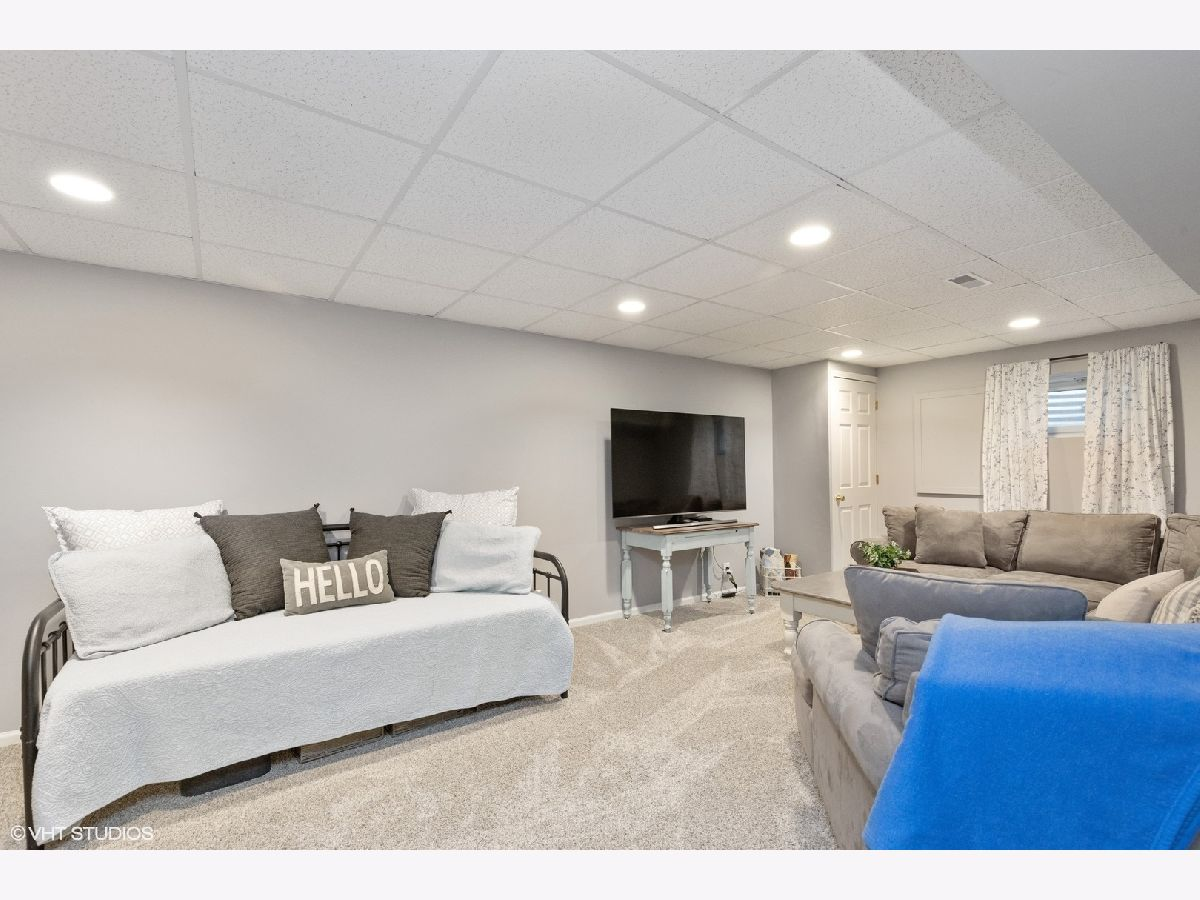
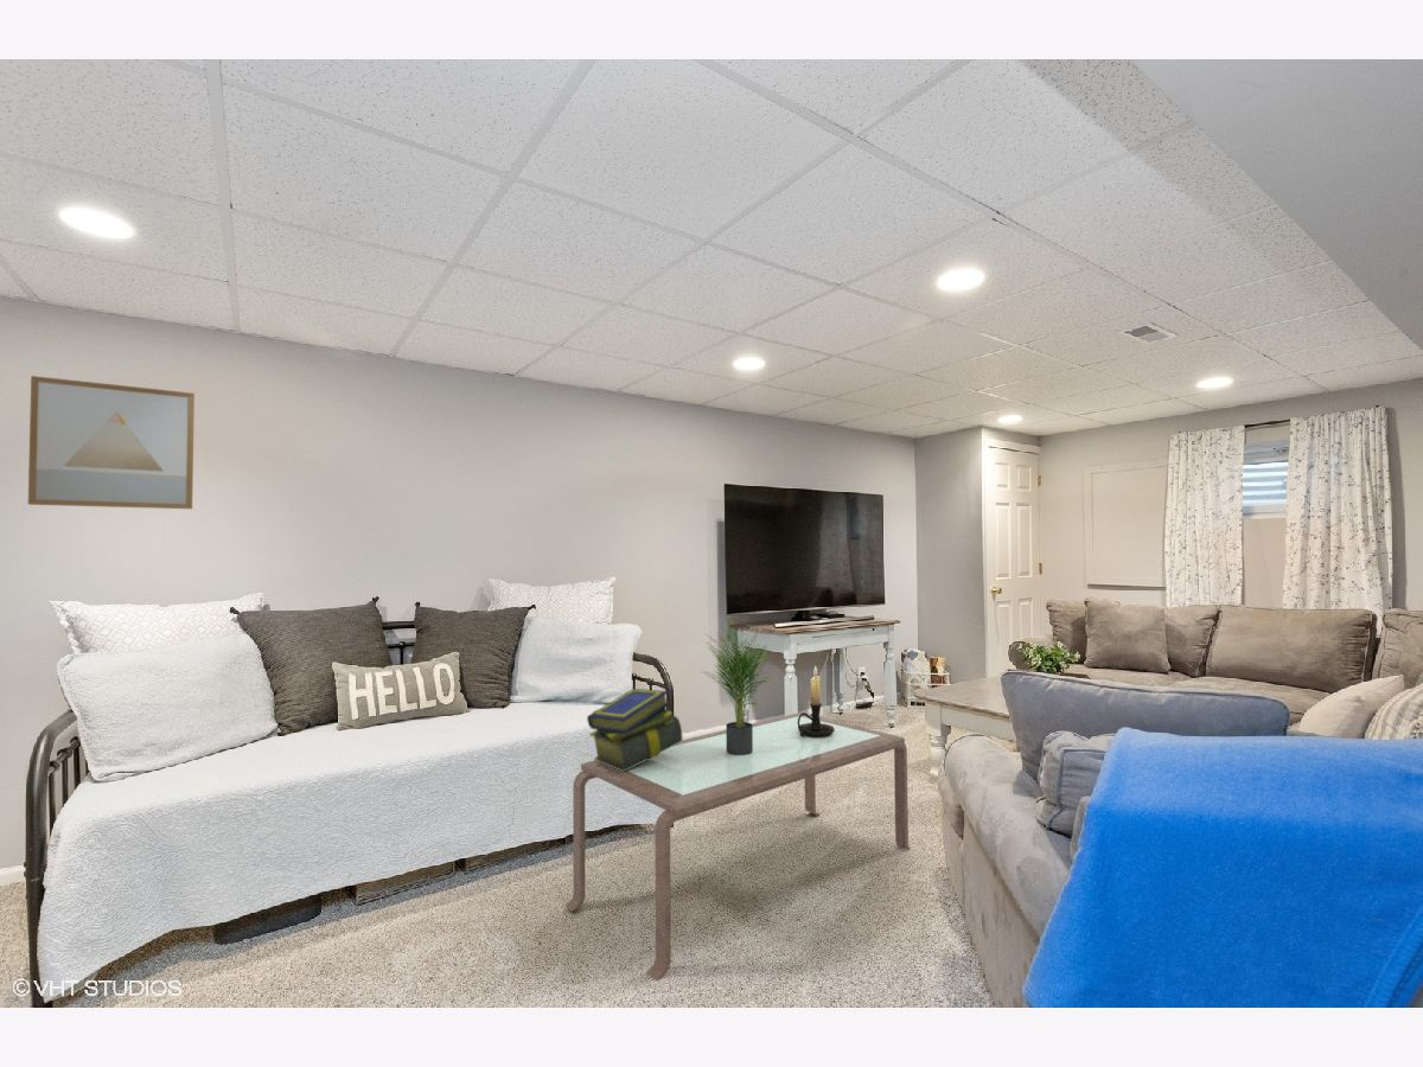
+ candle holder (811, 699)
+ stack of books (637, 729)
+ potted plant (742, 685)
+ wall art (116, 446)
+ coffee table (747, 797)
